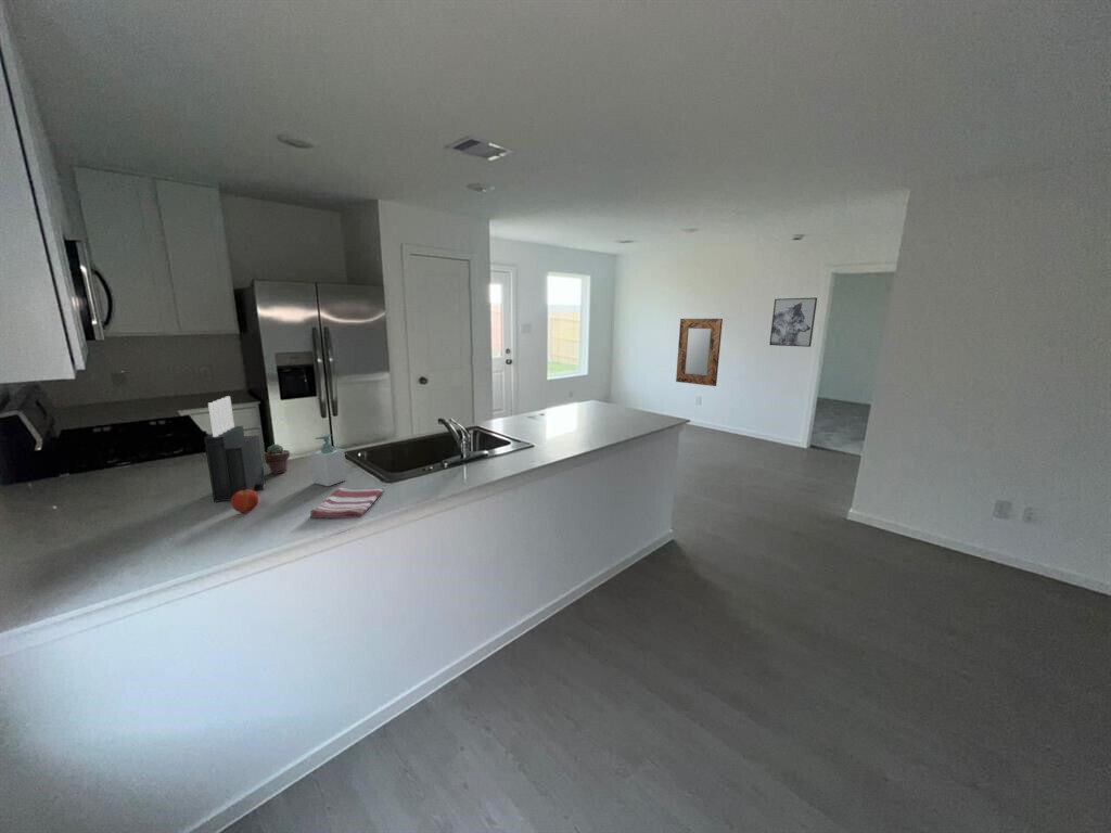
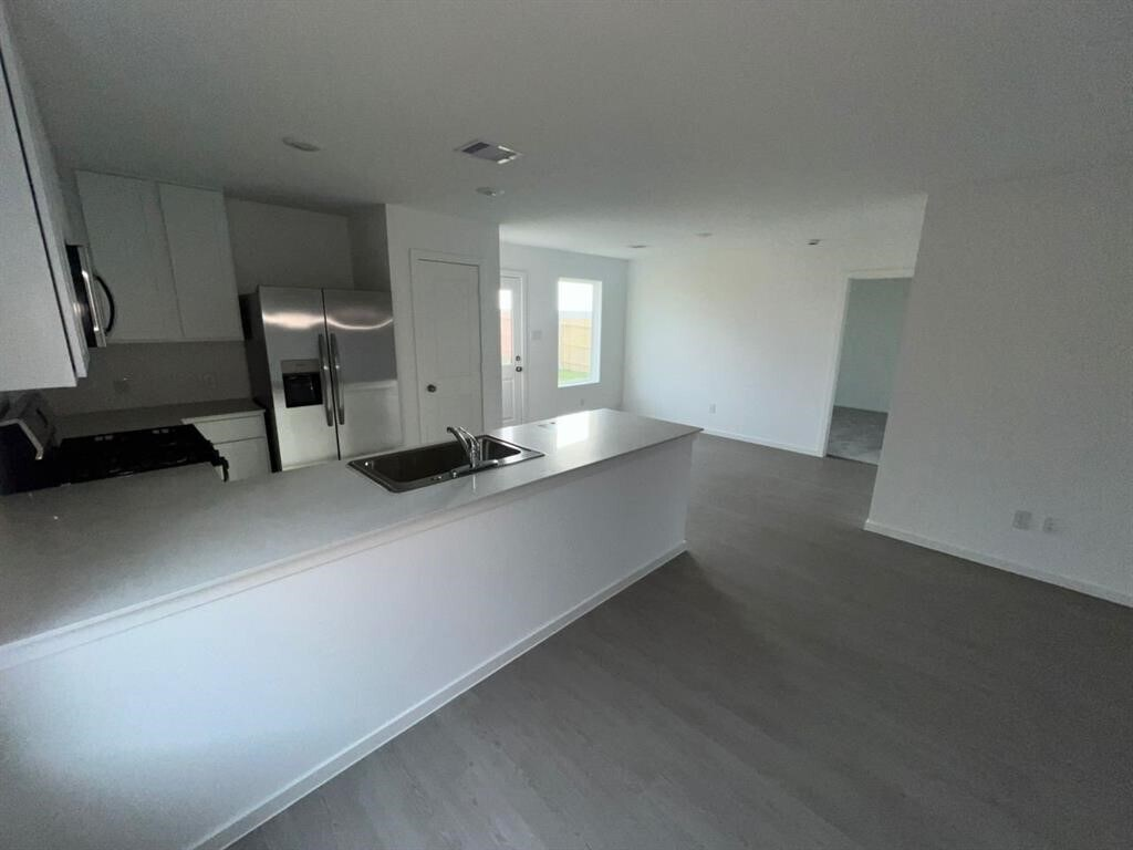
- wall art (792, 322)
- apple (244, 500)
- home mirror (698, 351)
- knife block (238, 446)
- soap bottle (328, 458)
- potted succulent (277, 458)
- dish towel (349, 500)
